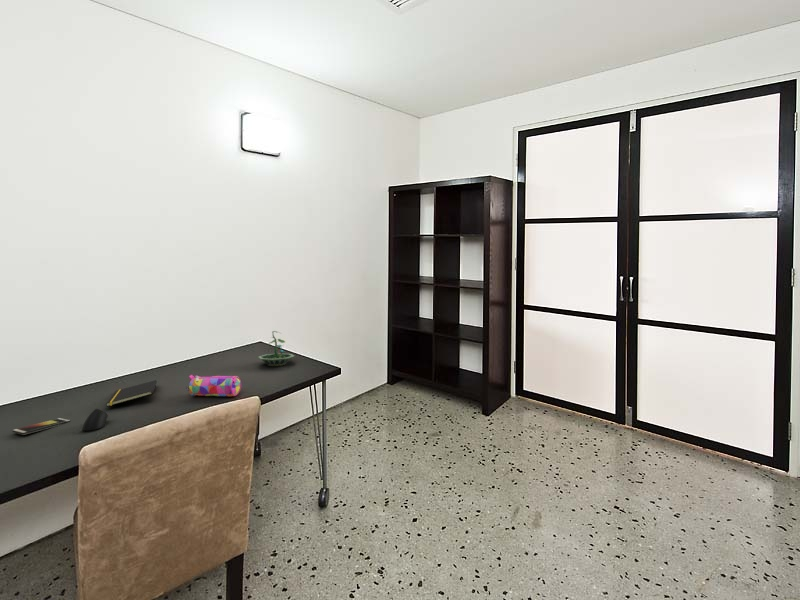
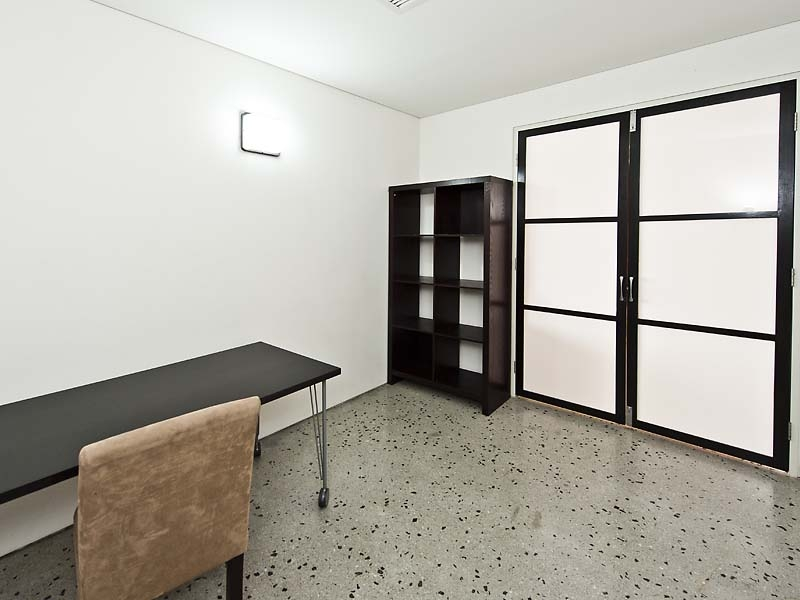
- terrarium (275, 338)
- pencil case (214, 385)
- smartphone (42, 425)
- computer mouse (95, 417)
- notepad (133, 392)
